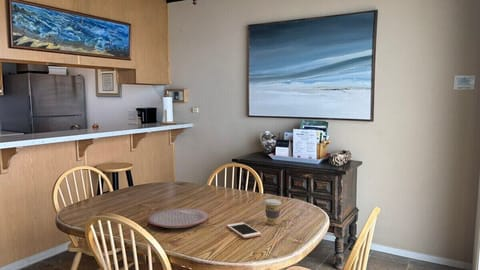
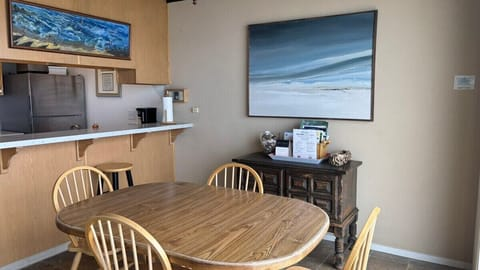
- coffee cup (272, 212)
- plate (178, 218)
- cell phone (243, 229)
